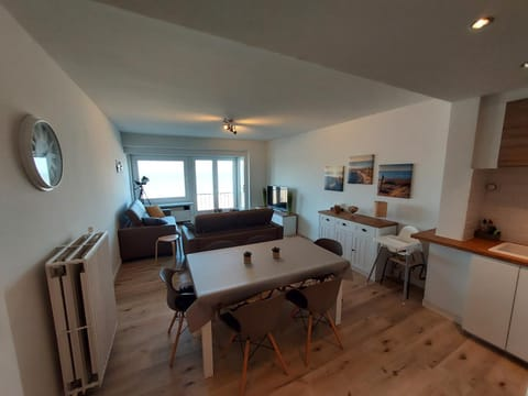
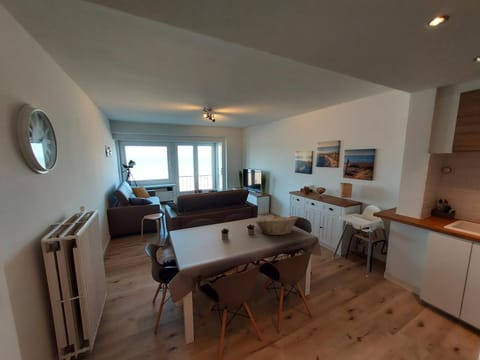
+ fruit basket (276, 222)
